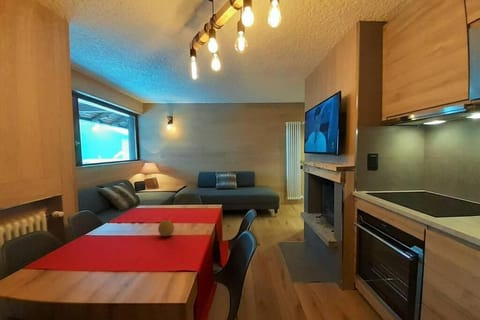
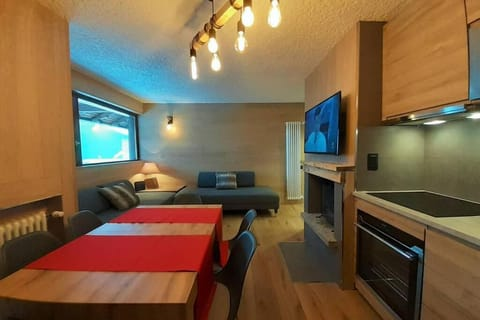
- fruit (166, 228)
